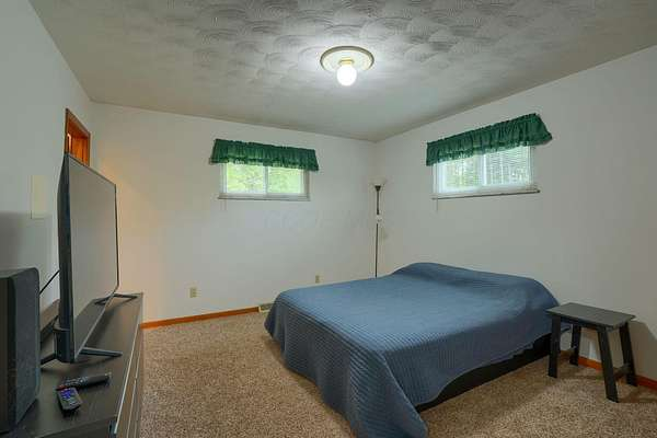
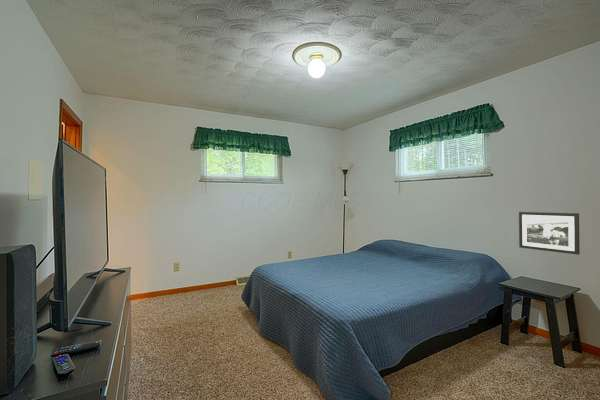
+ picture frame (547, 231)
